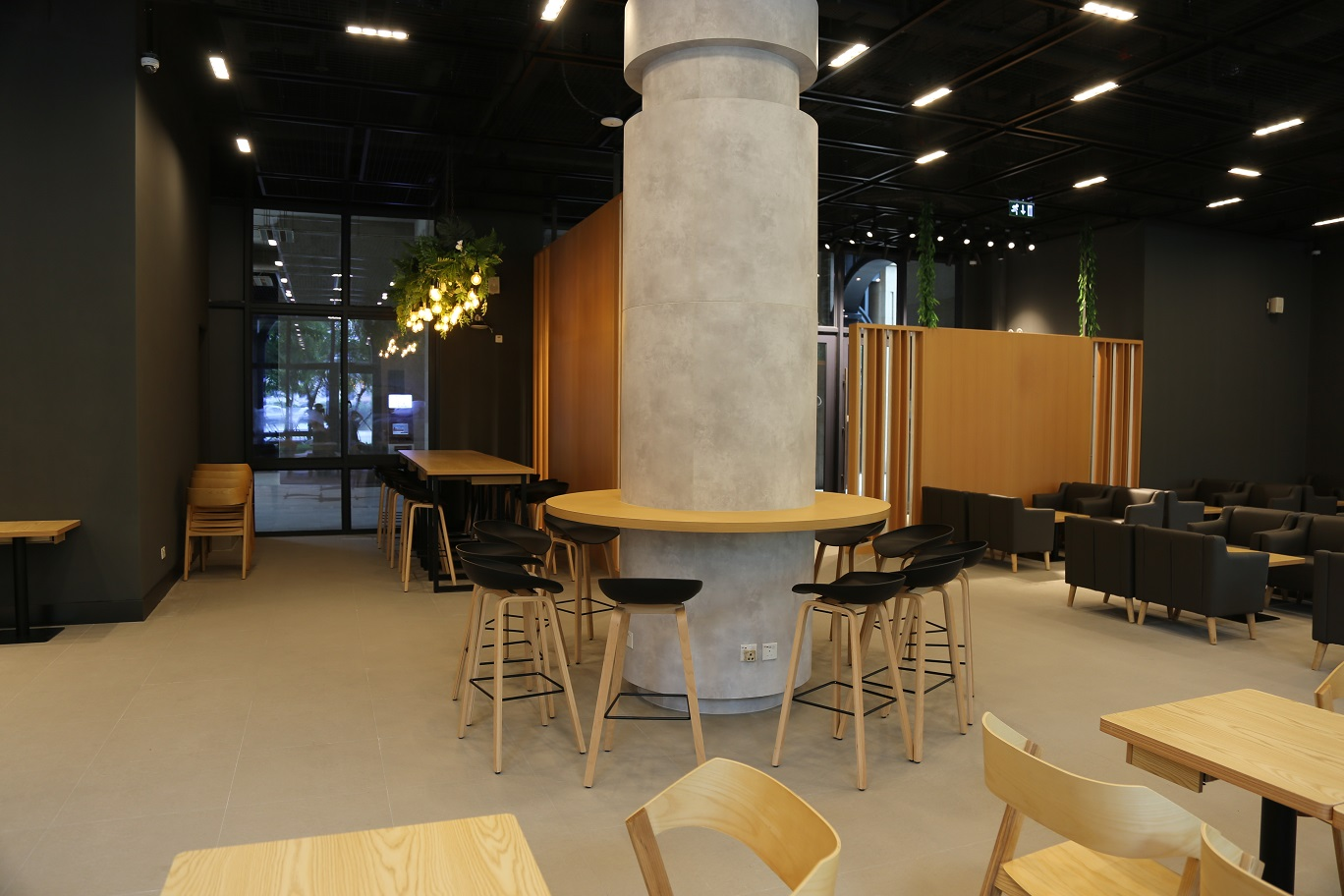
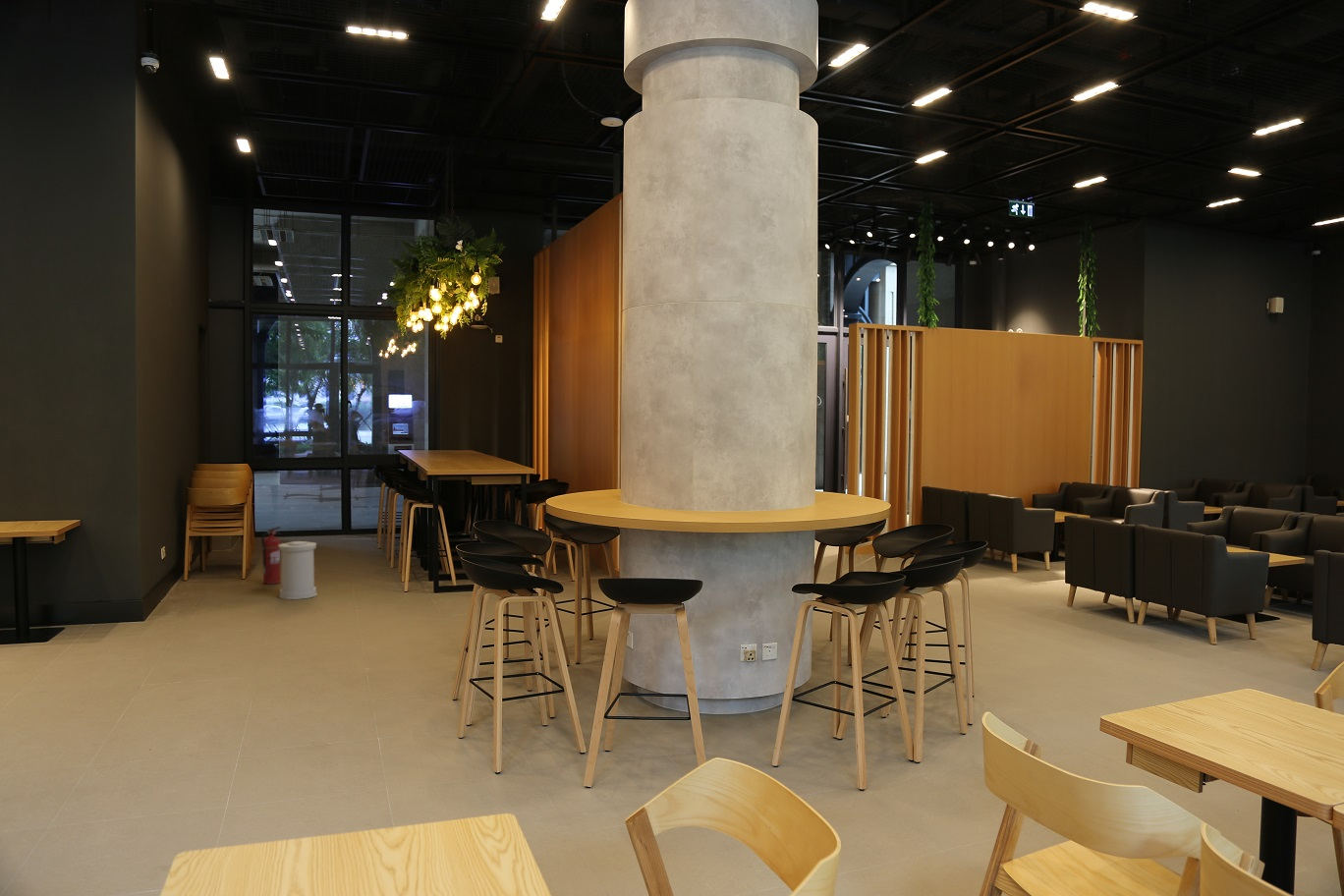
+ fire extinguisher (271, 555)
+ trash can (298, 569)
